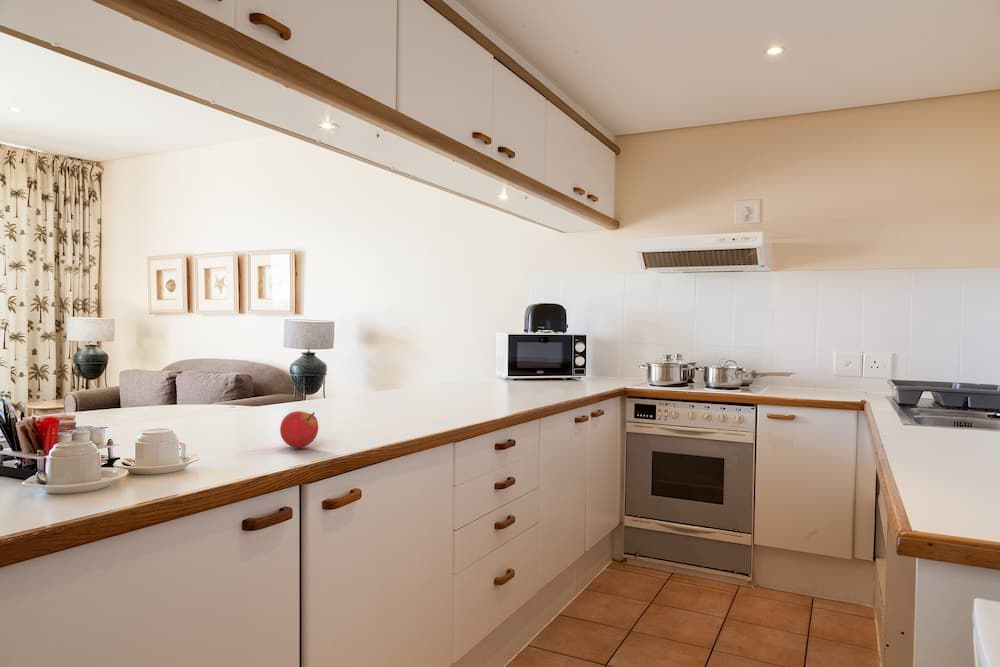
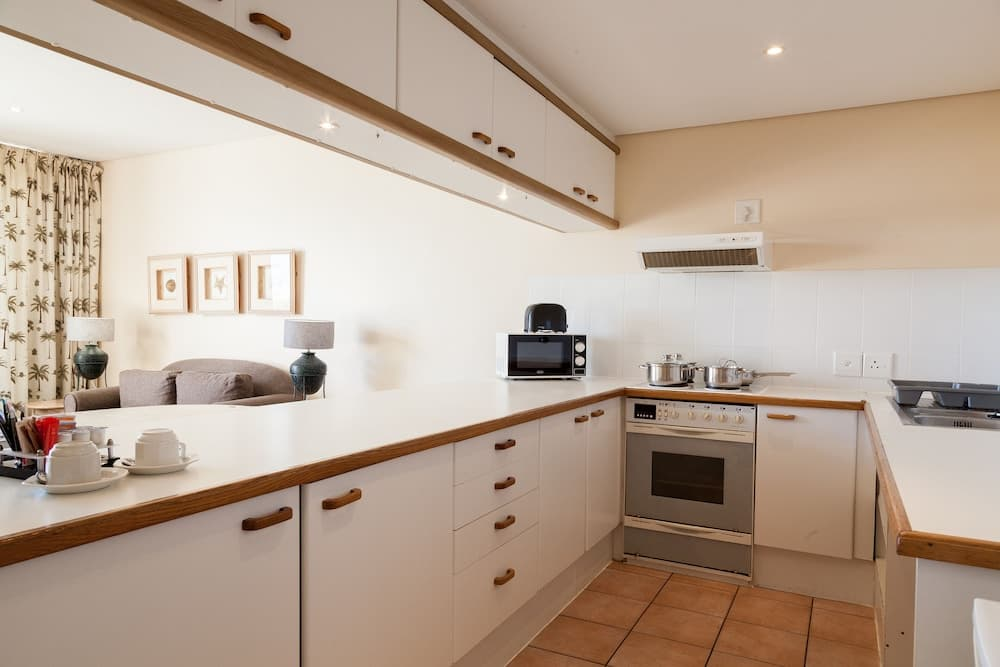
- fruit (299, 429)
